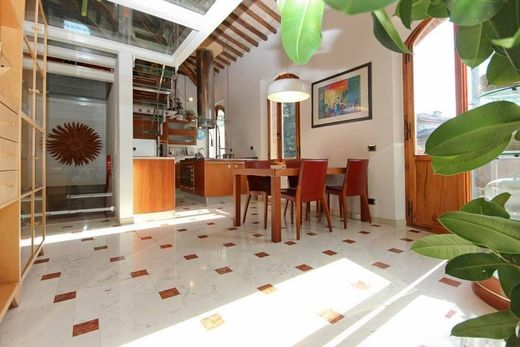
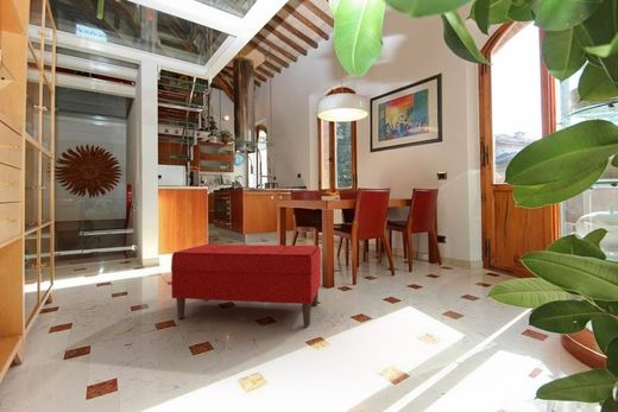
+ bench (251, 279)
